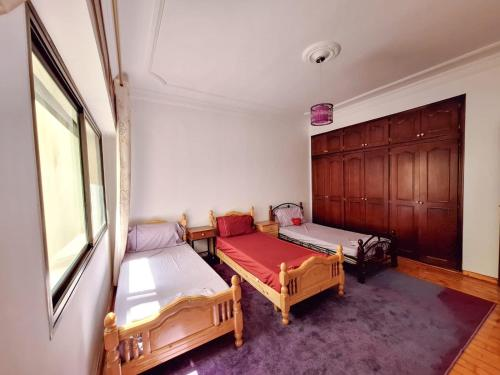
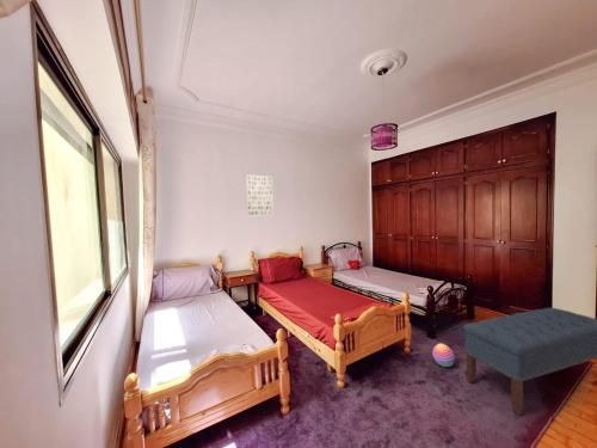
+ stacking toy (443, 354)
+ bench (536, 351)
+ wall art (259, 196)
